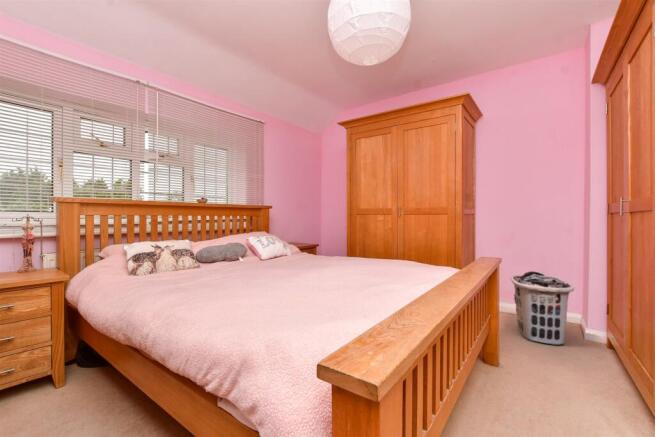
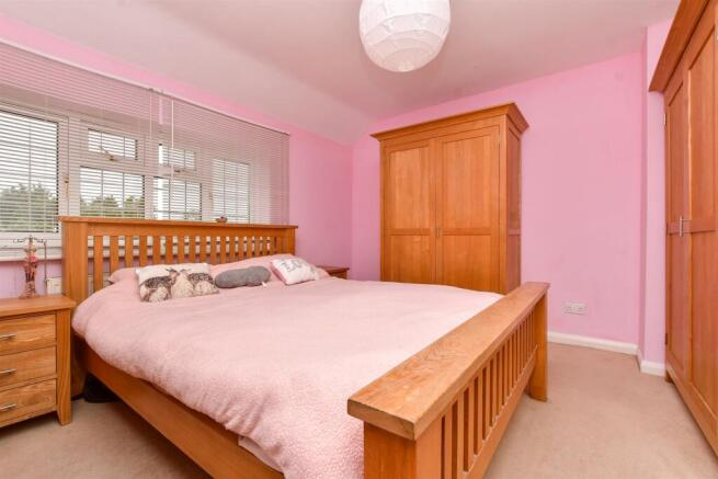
- clothes hamper (539, 302)
